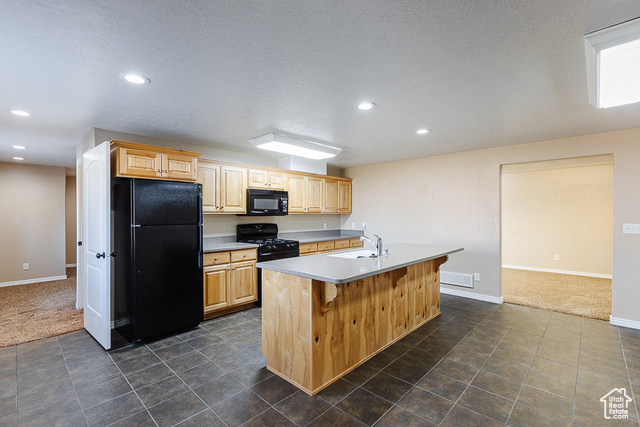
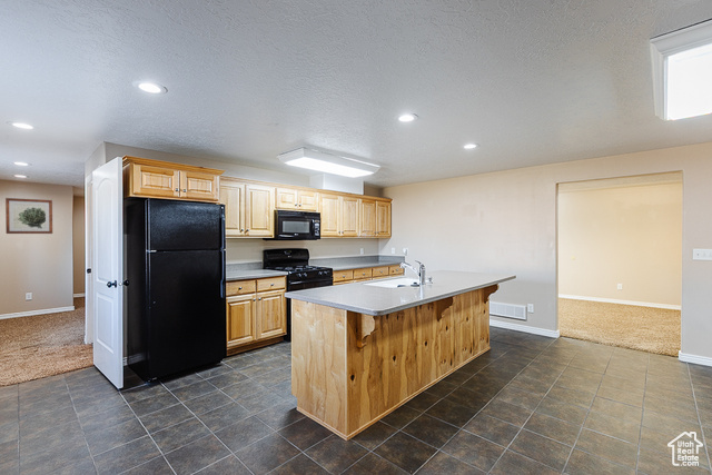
+ wall art (29, 216)
